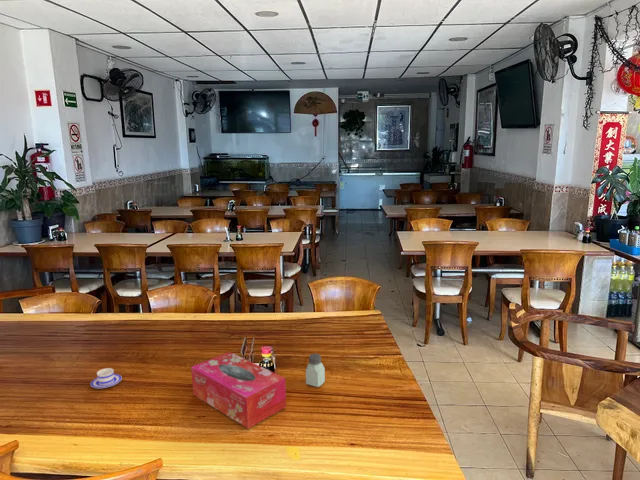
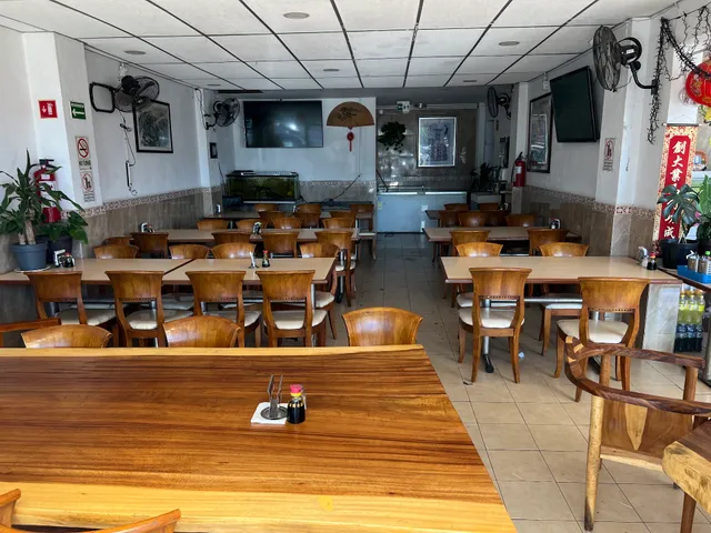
- teacup (105, 377)
- tissue box (237, 386)
- saltshaker (315, 369)
